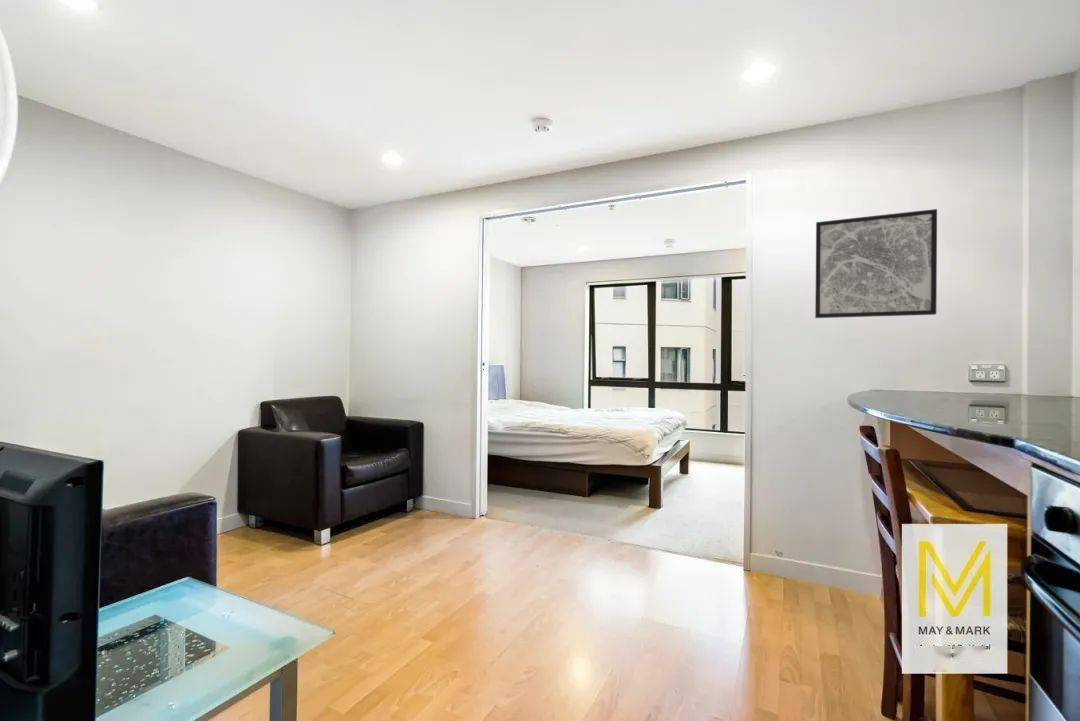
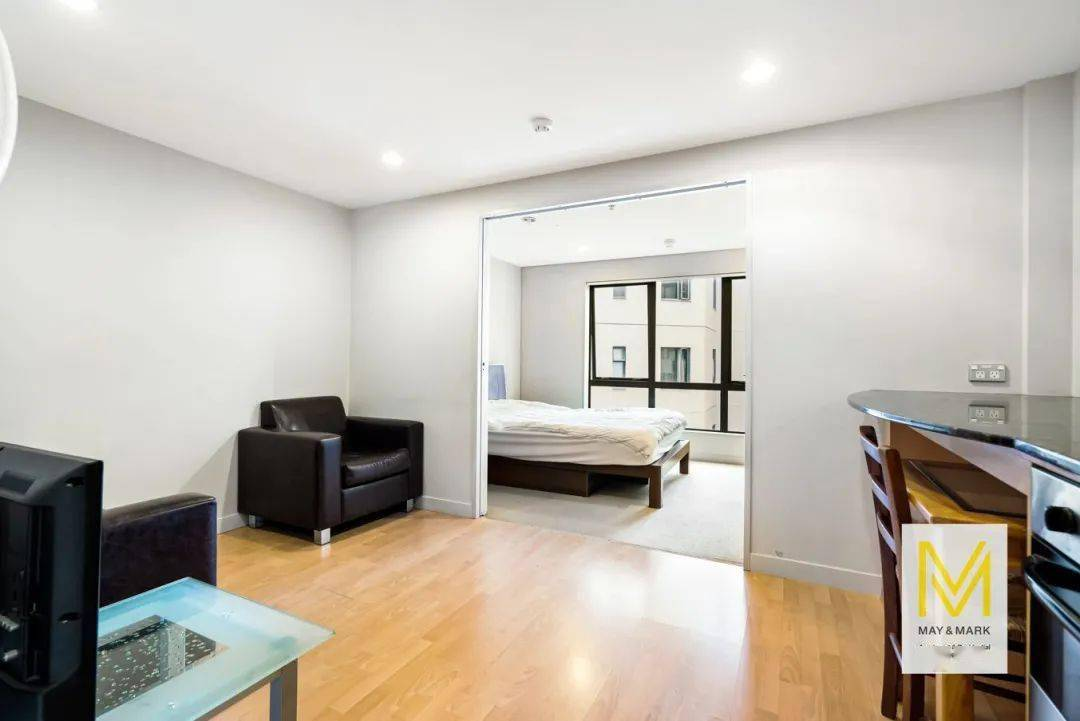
- wall art (872, 266)
